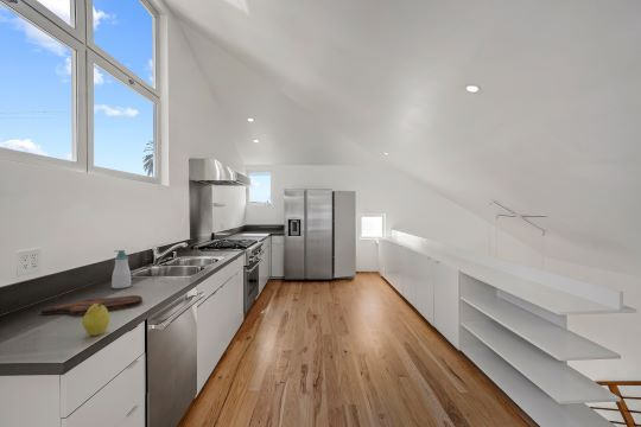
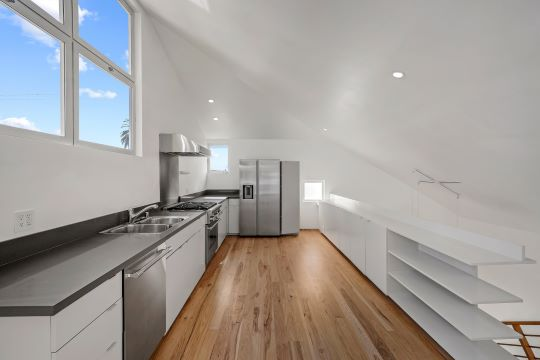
- fruit (96, 318)
- cutting board (94, 304)
- soap bottle (121, 268)
